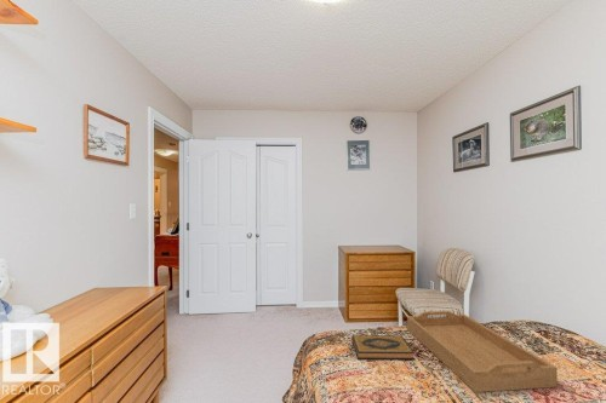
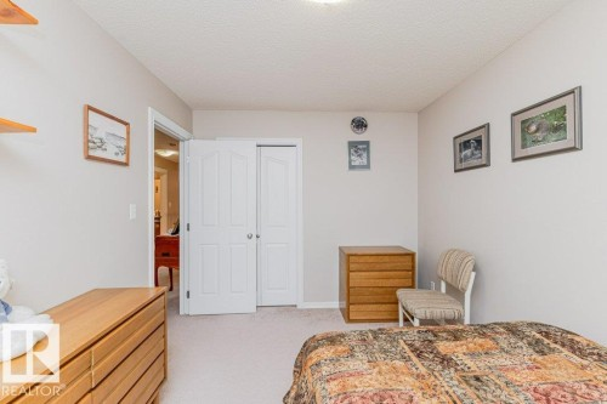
- hardback book (381, 346)
- serving tray (468, 342)
